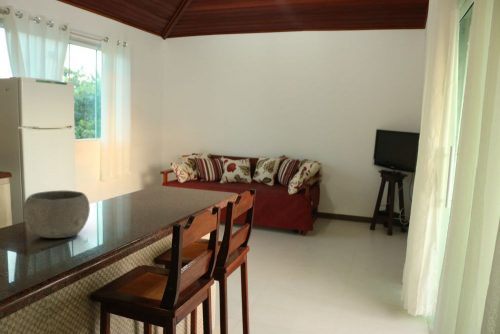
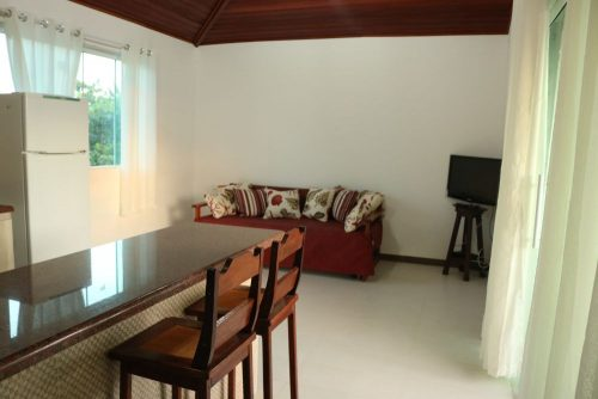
- bowl (57, 214)
